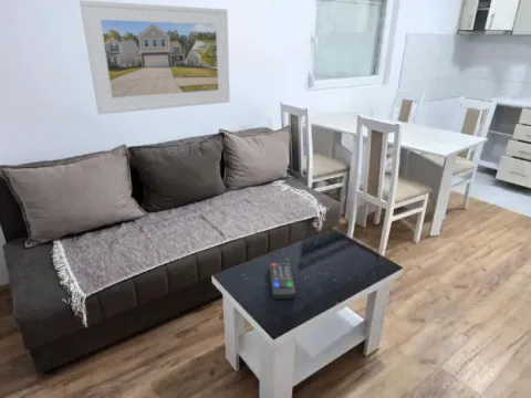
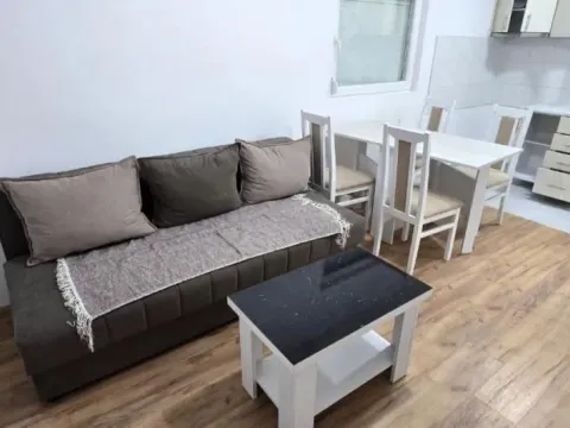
- remote control (281, 279)
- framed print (166, 59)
